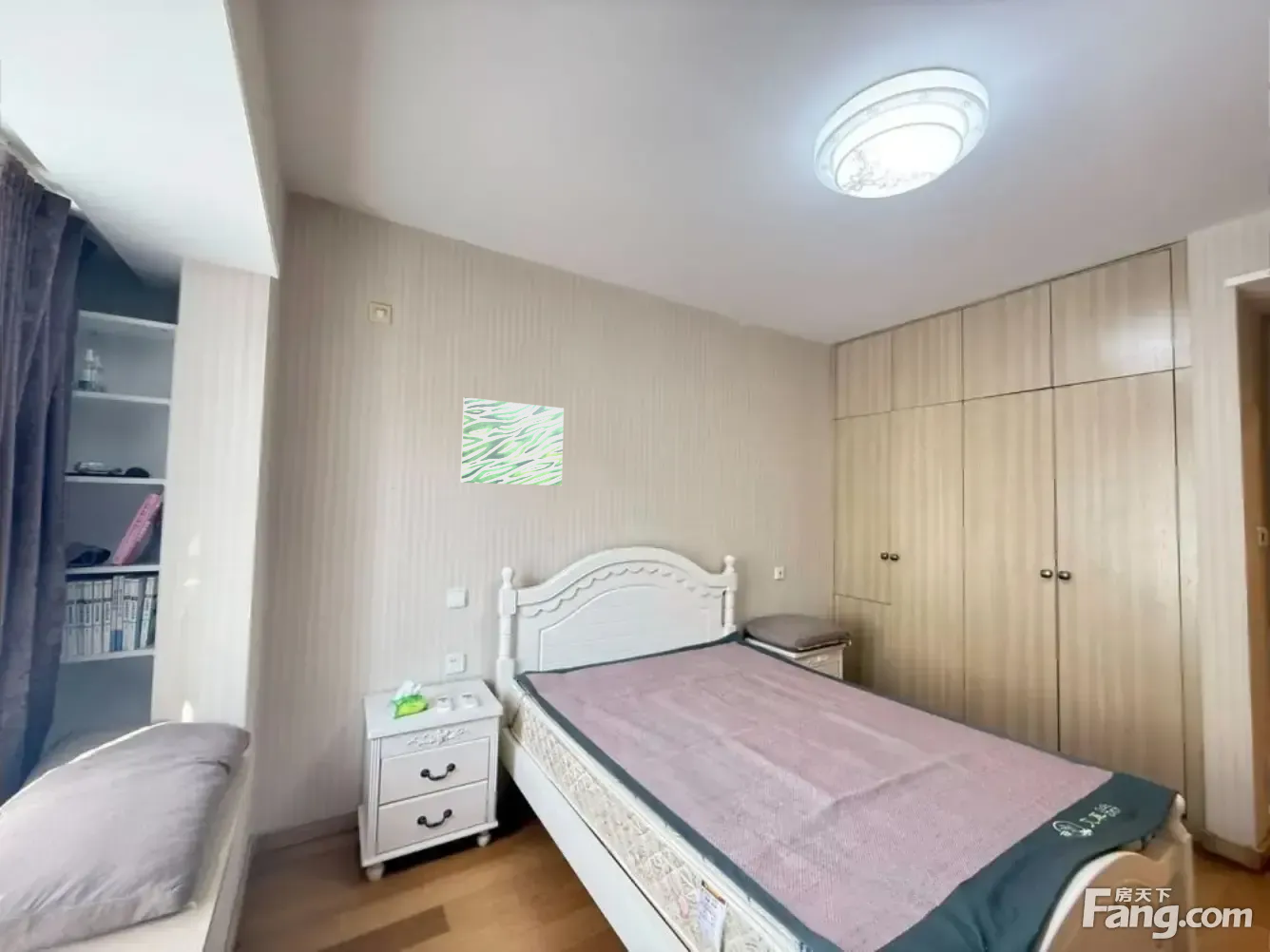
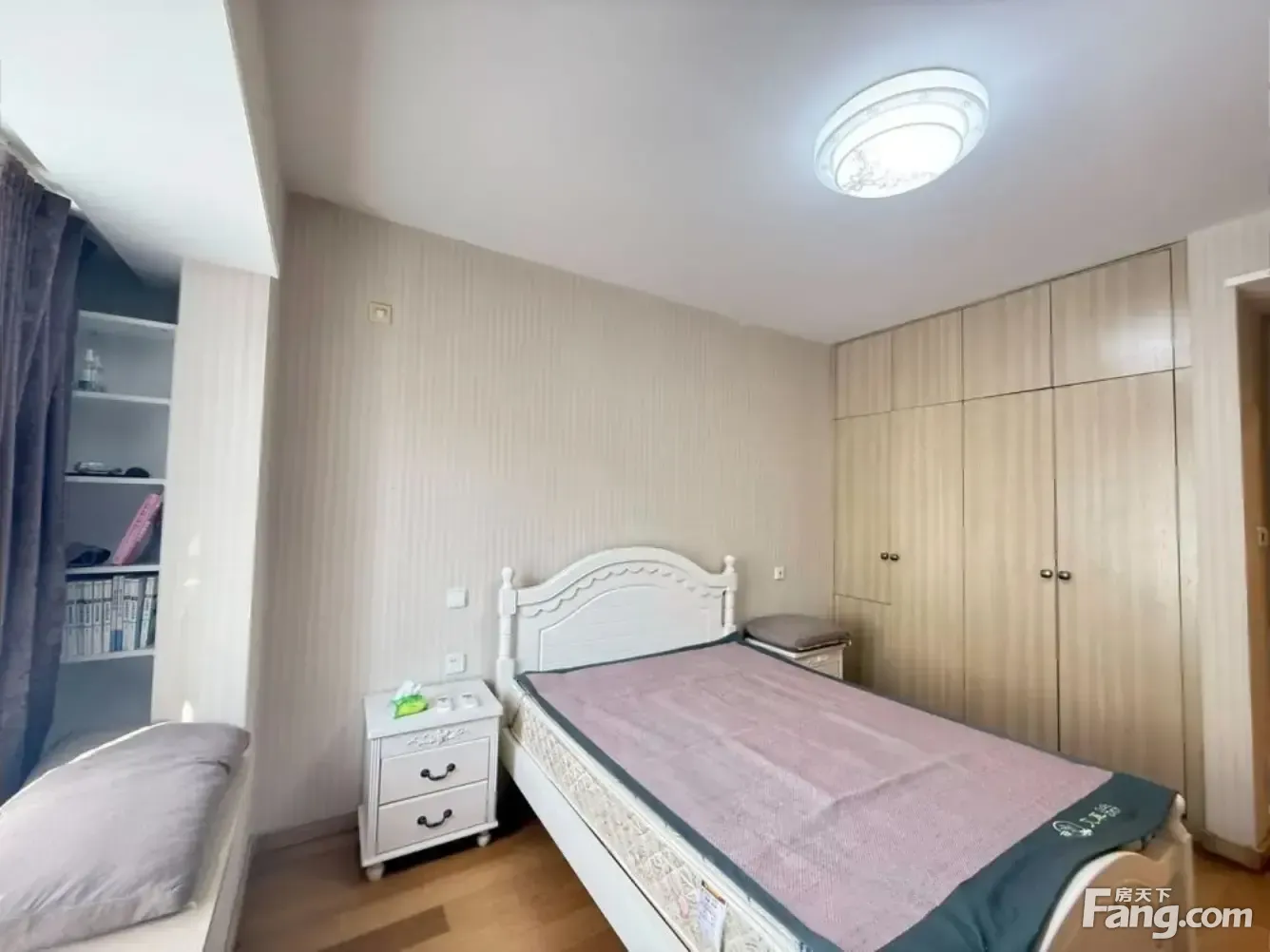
- wall art (514, 443)
